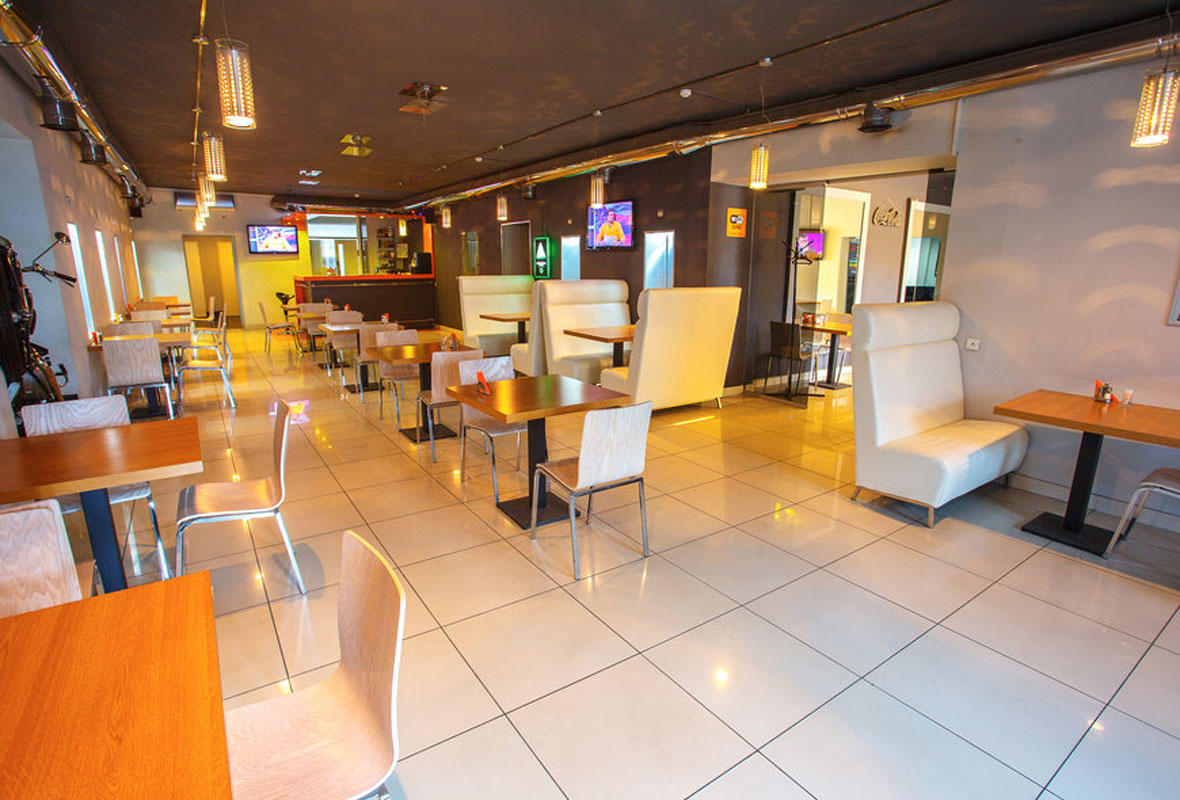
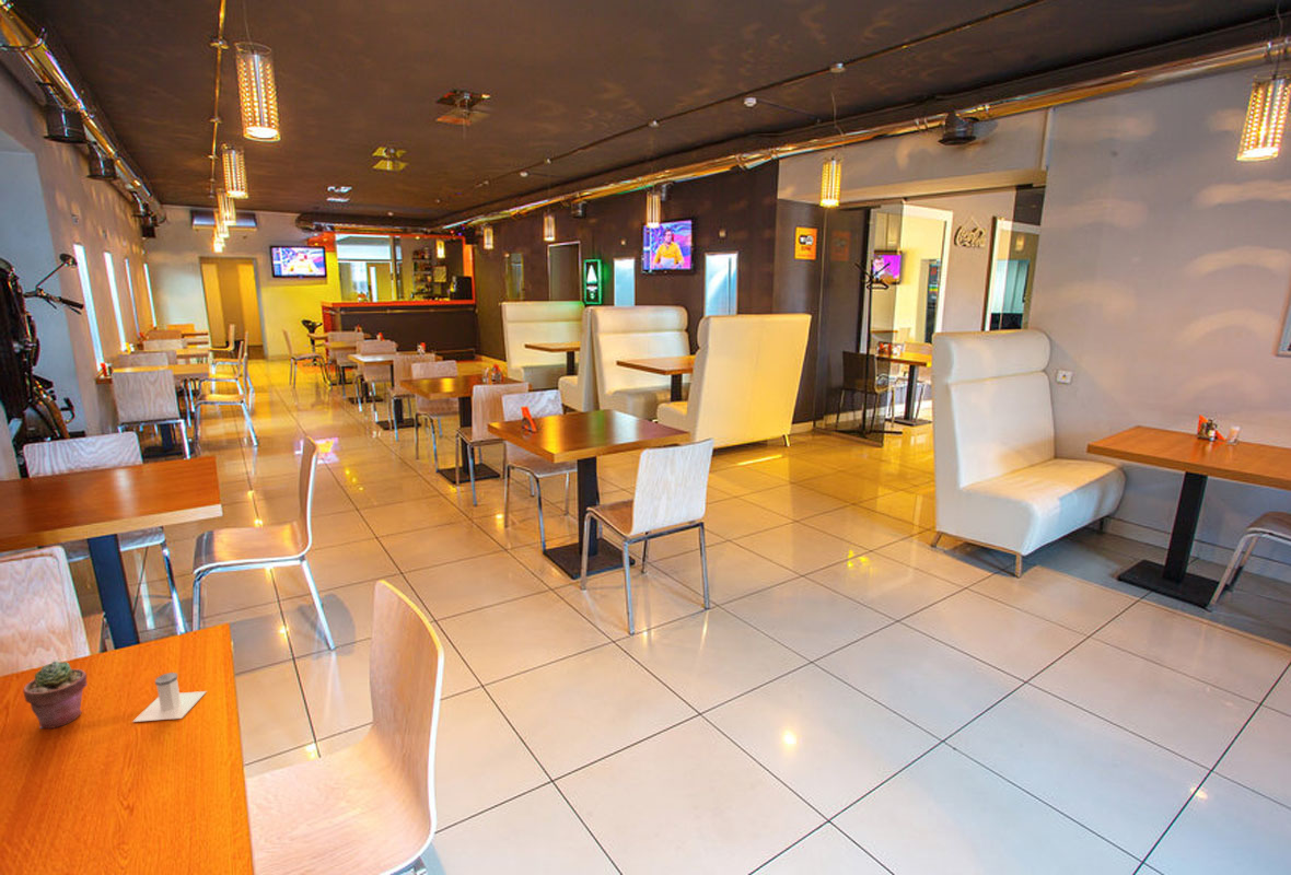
+ salt shaker (168, 691)
+ potted succulent (57, 691)
